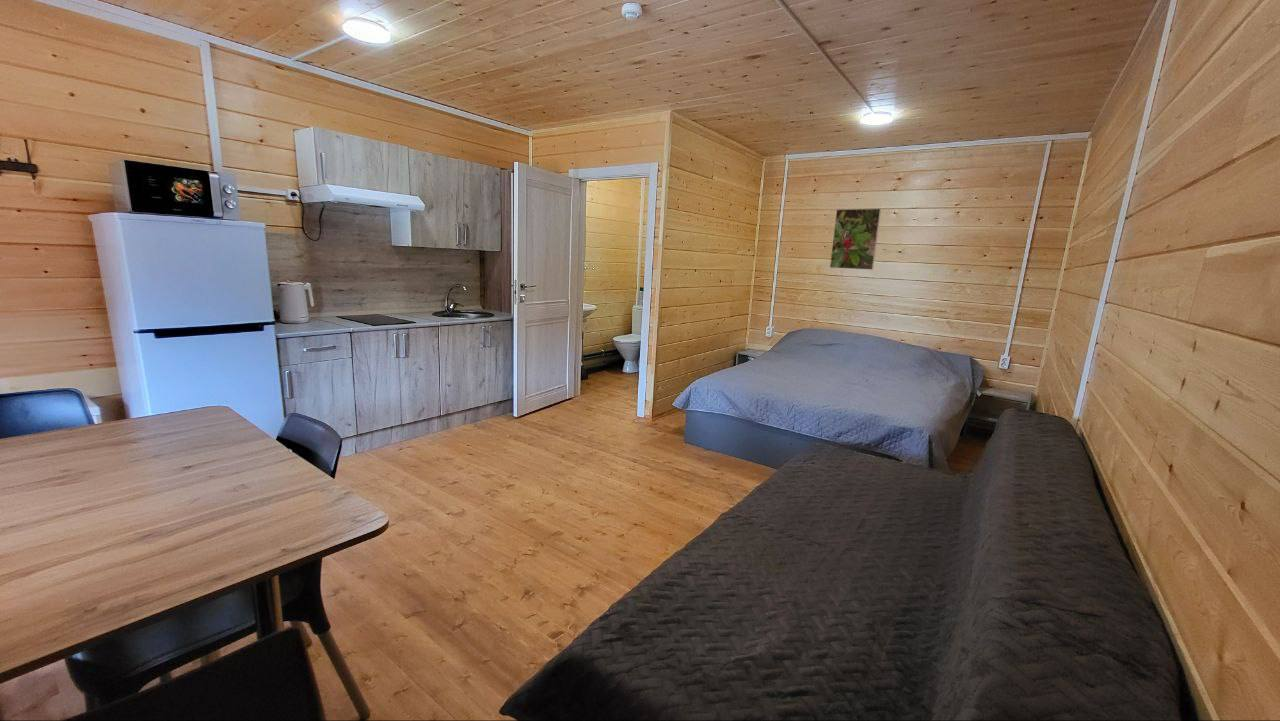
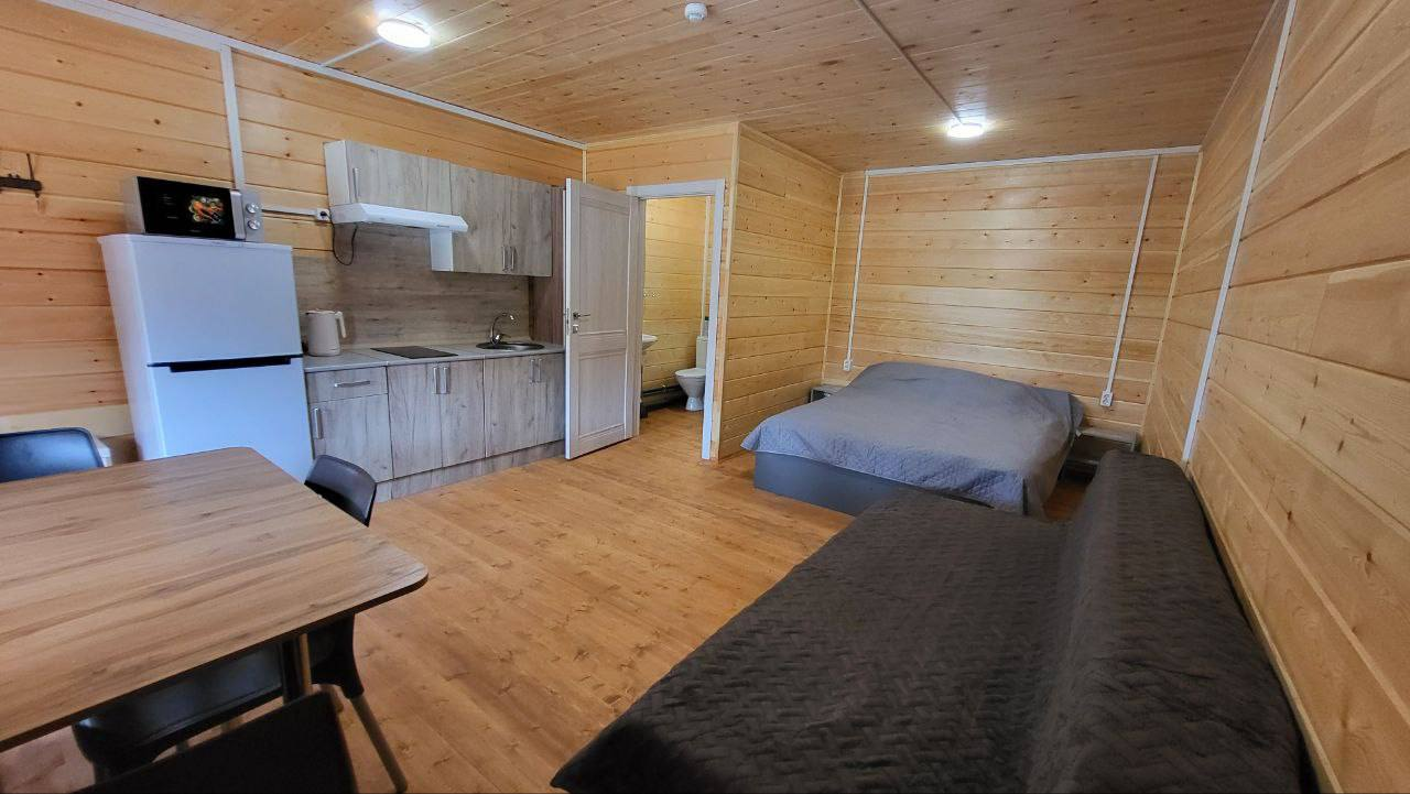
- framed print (854, 239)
